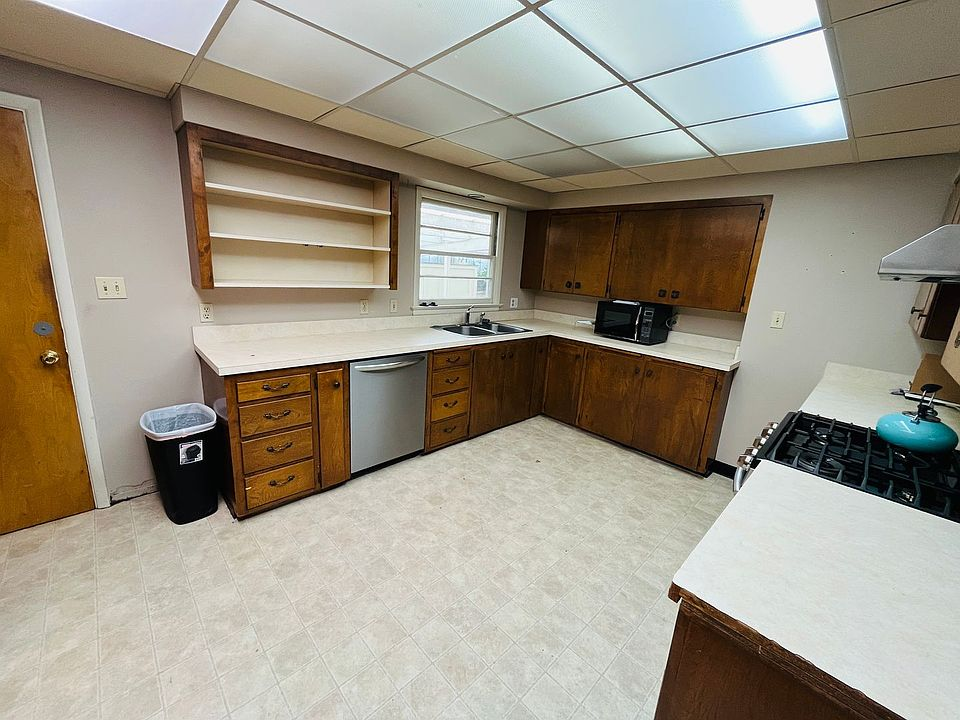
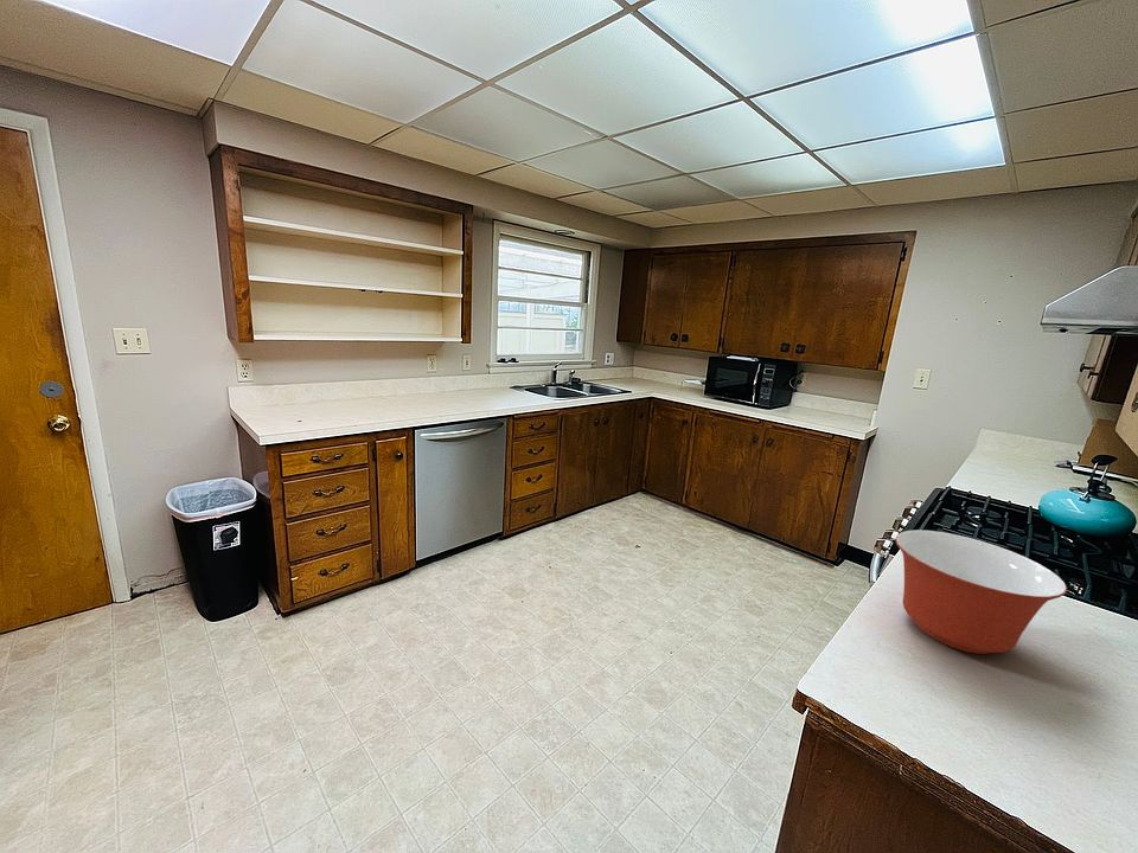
+ mixing bowl (963, 596)
